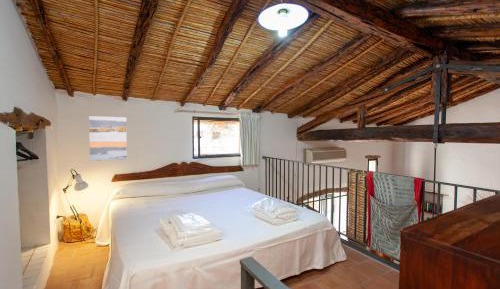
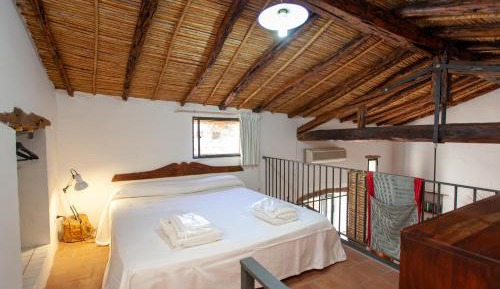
- wall art (108, 138)
